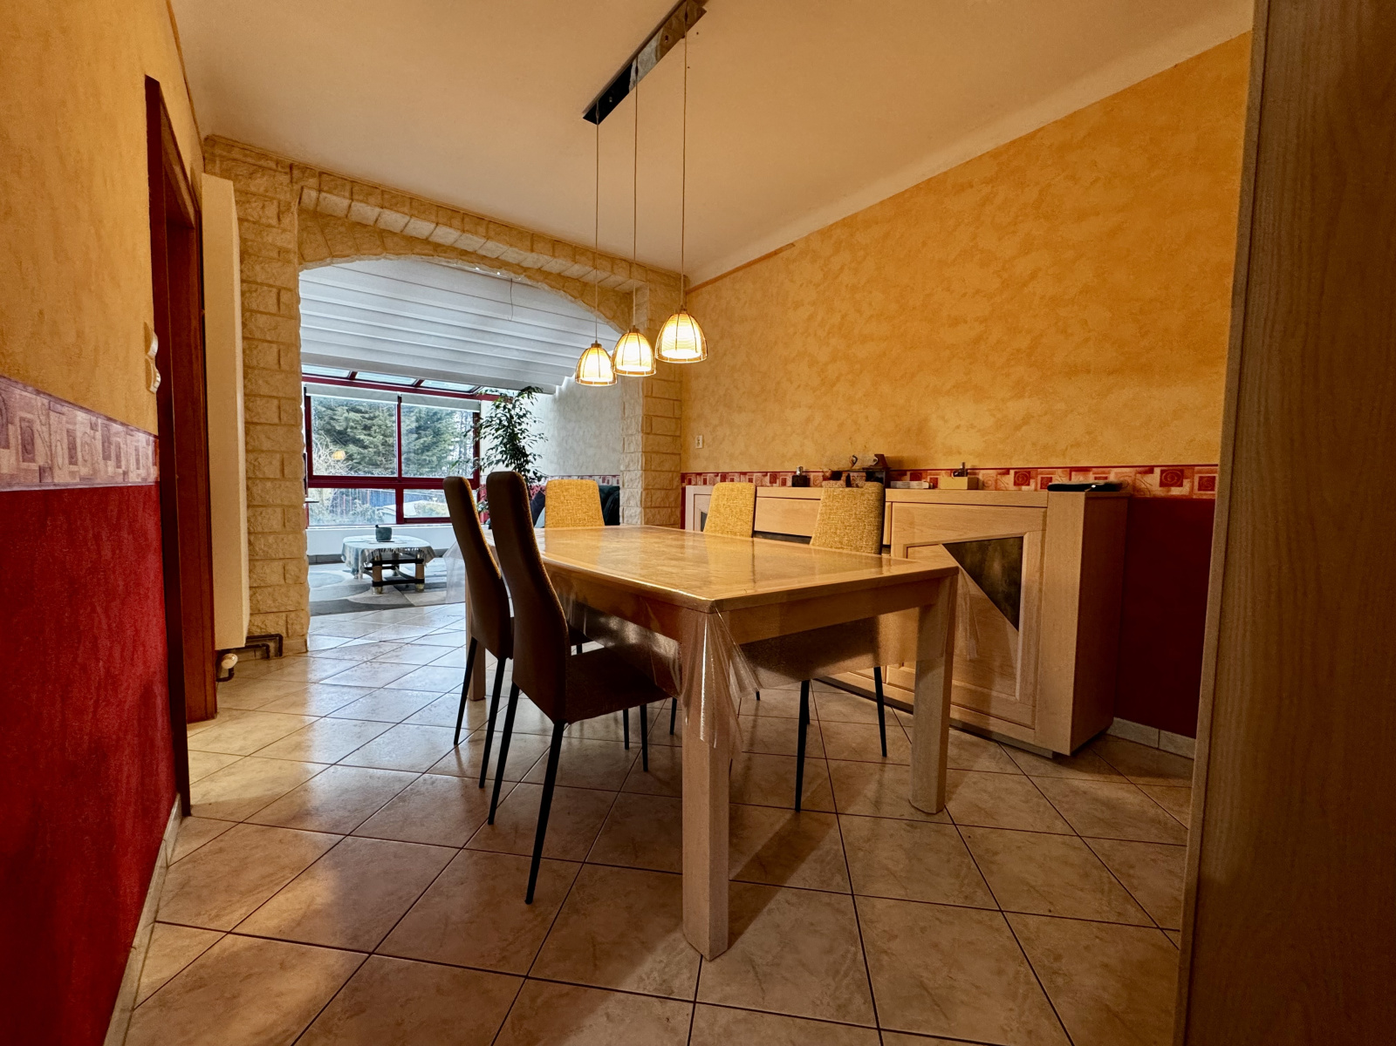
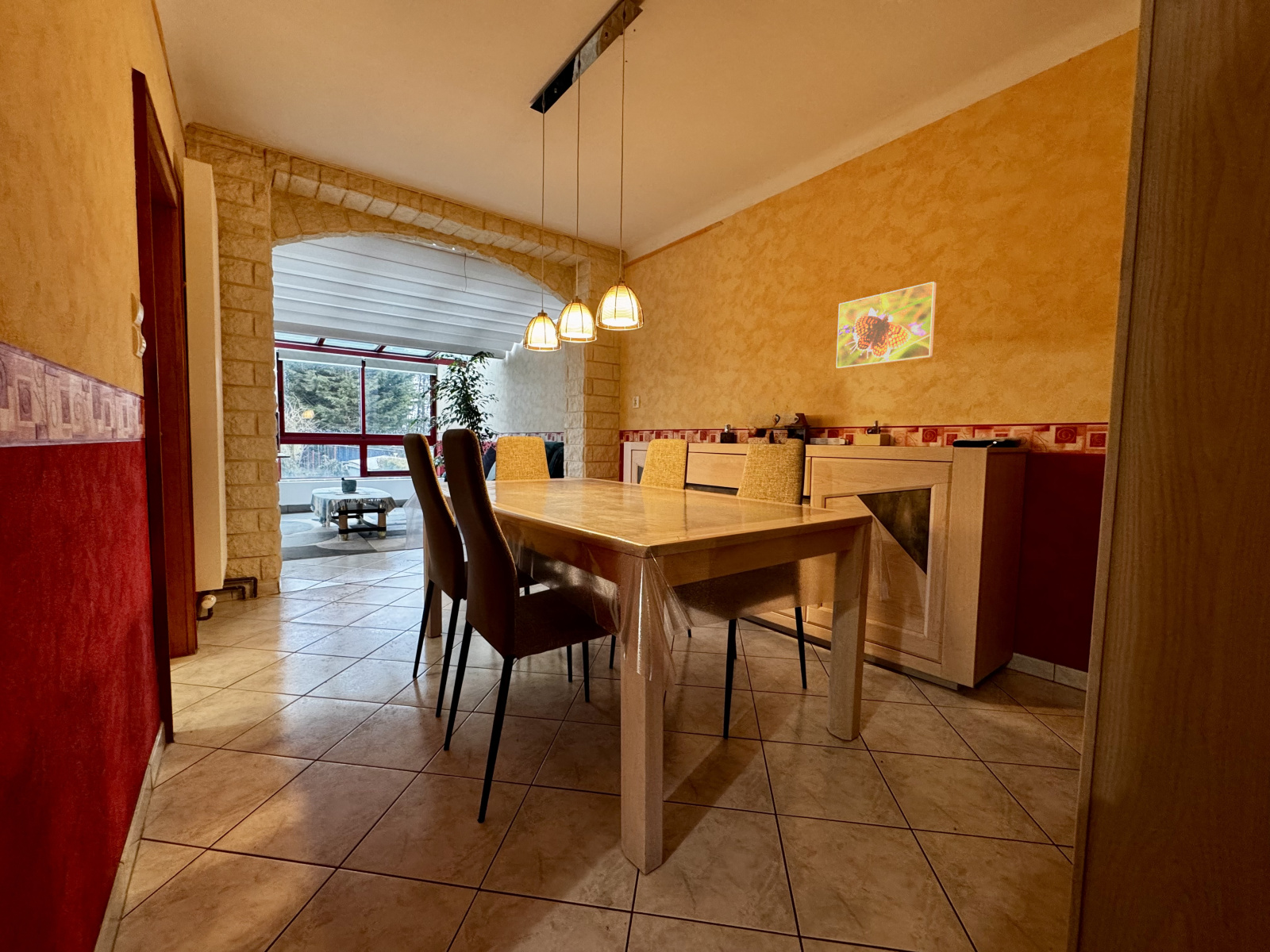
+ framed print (882, 328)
